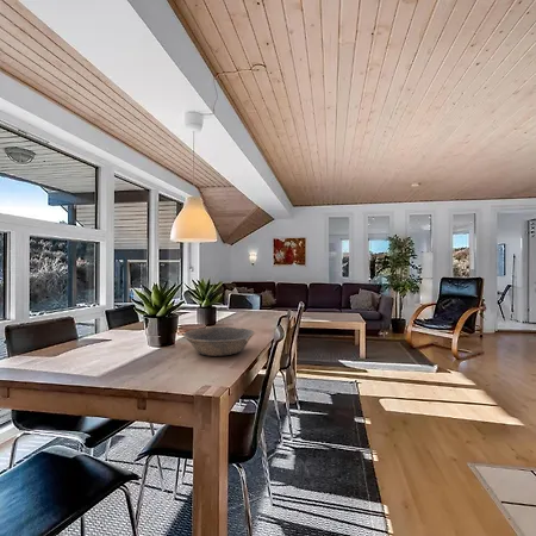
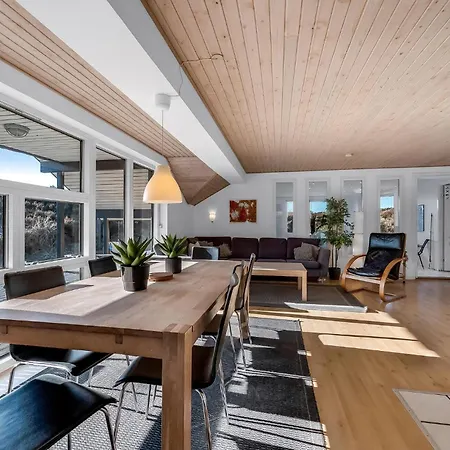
- bowl (218, 342)
